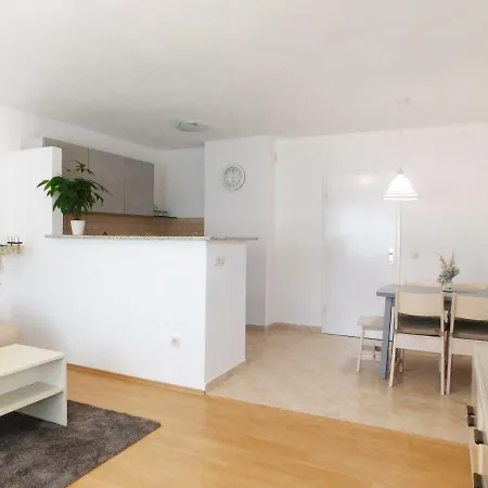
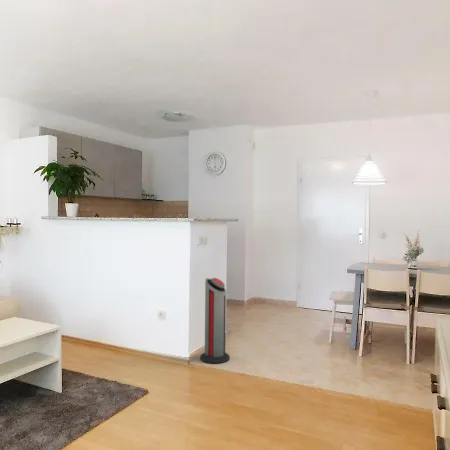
+ air purifier (215, 318)
